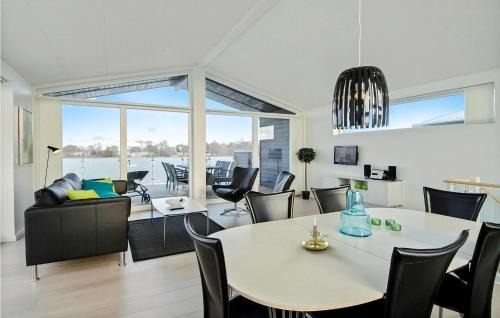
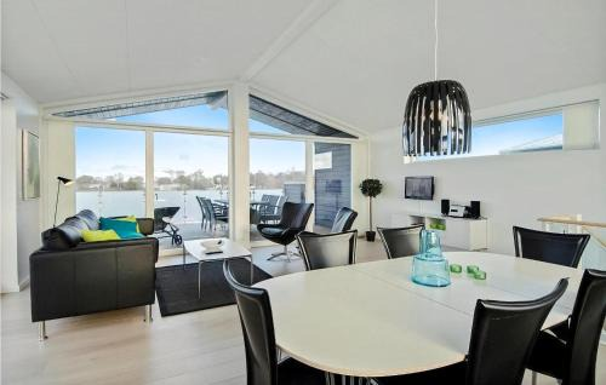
- candle holder (316, 231)
